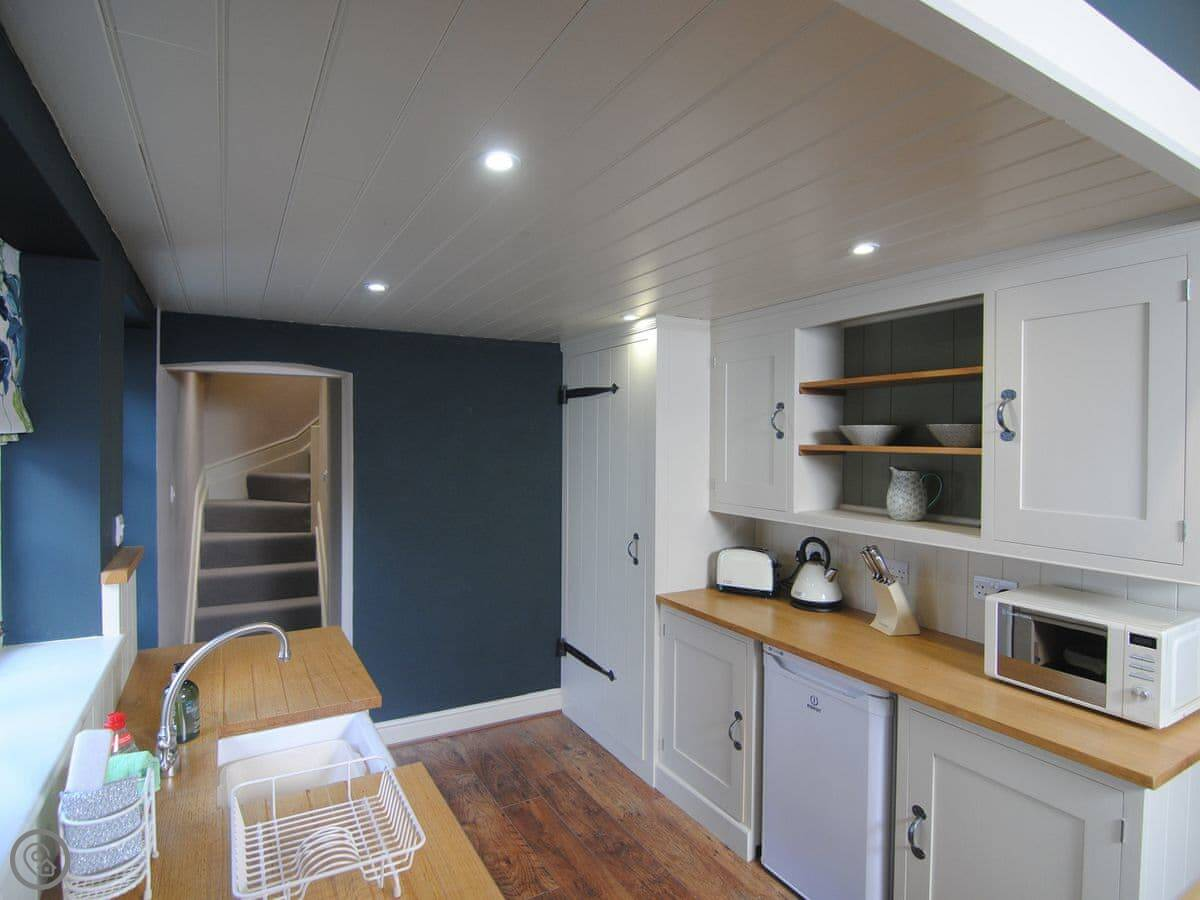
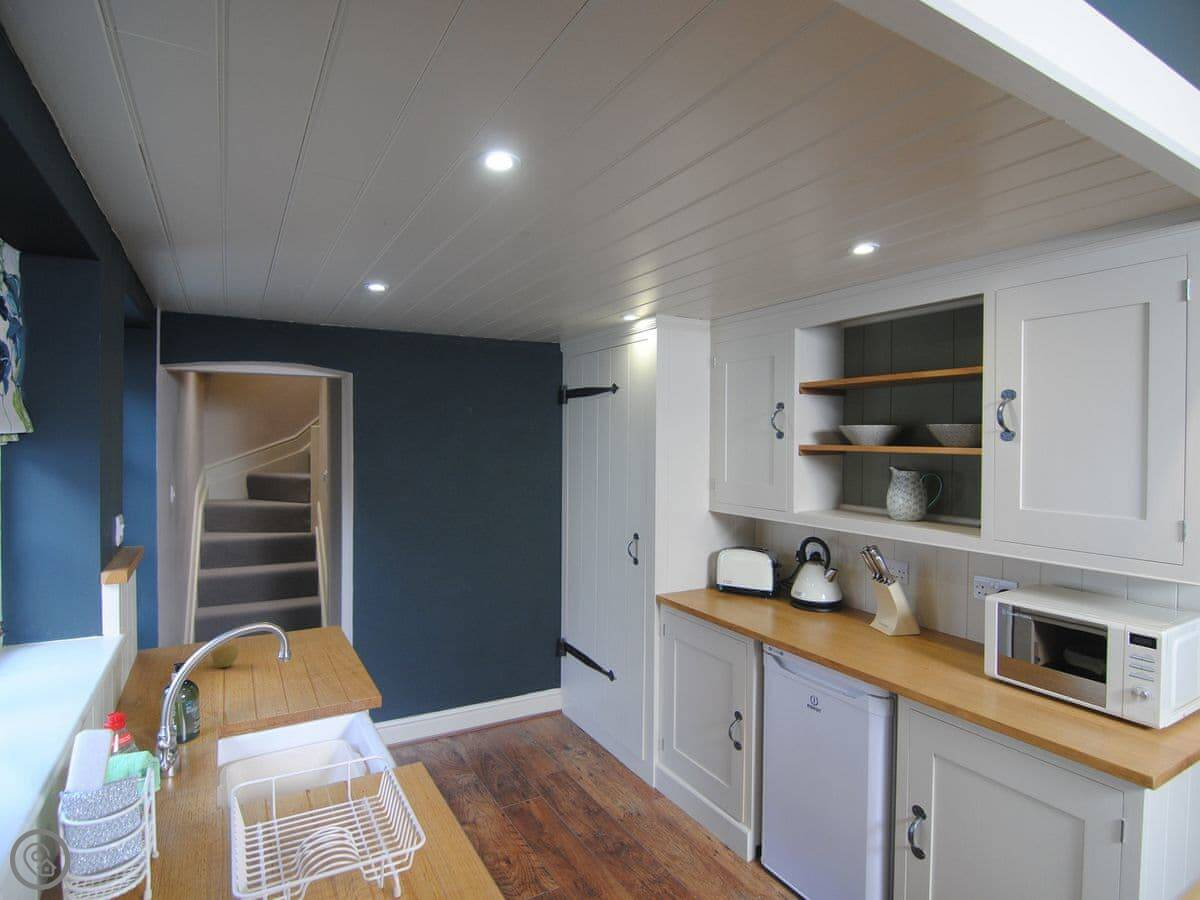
+ apple (224, 655)
